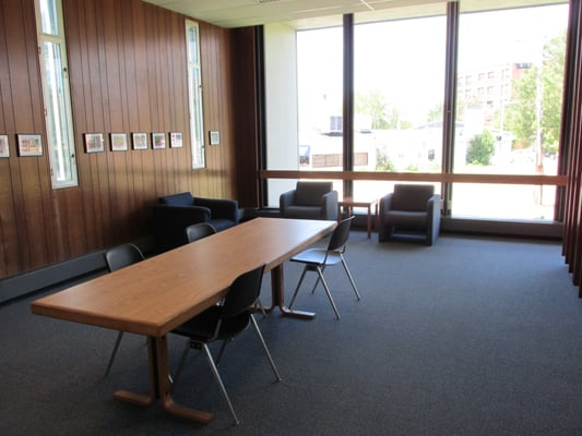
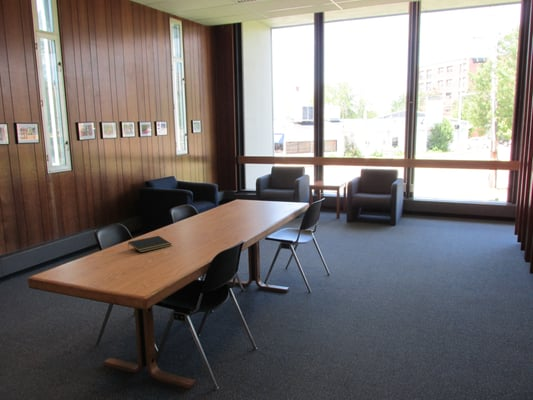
+ notepad (150, 243)
